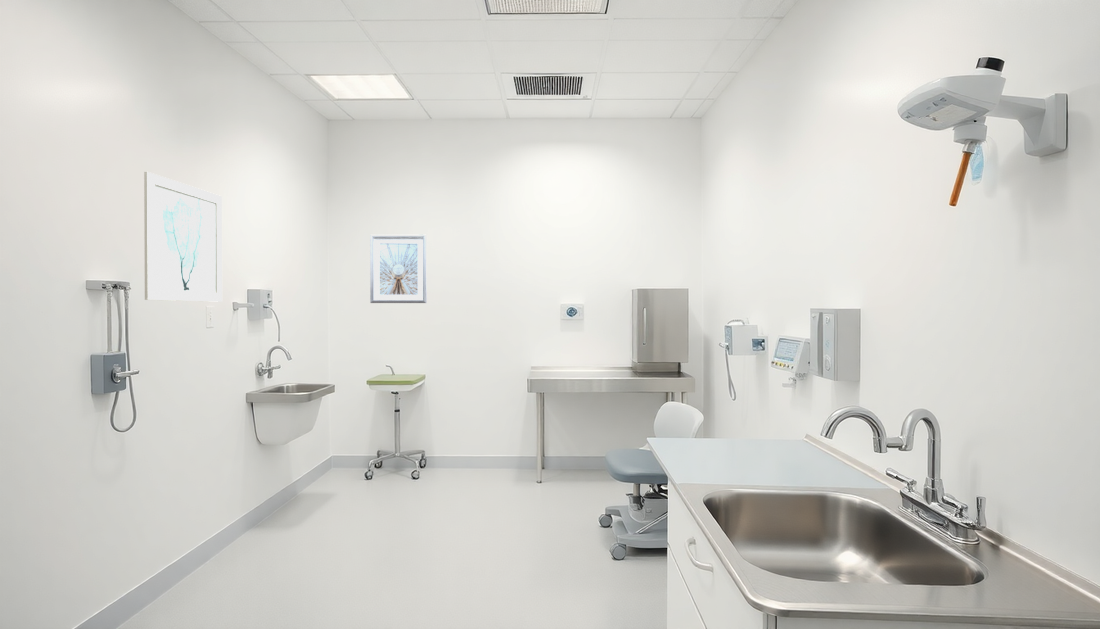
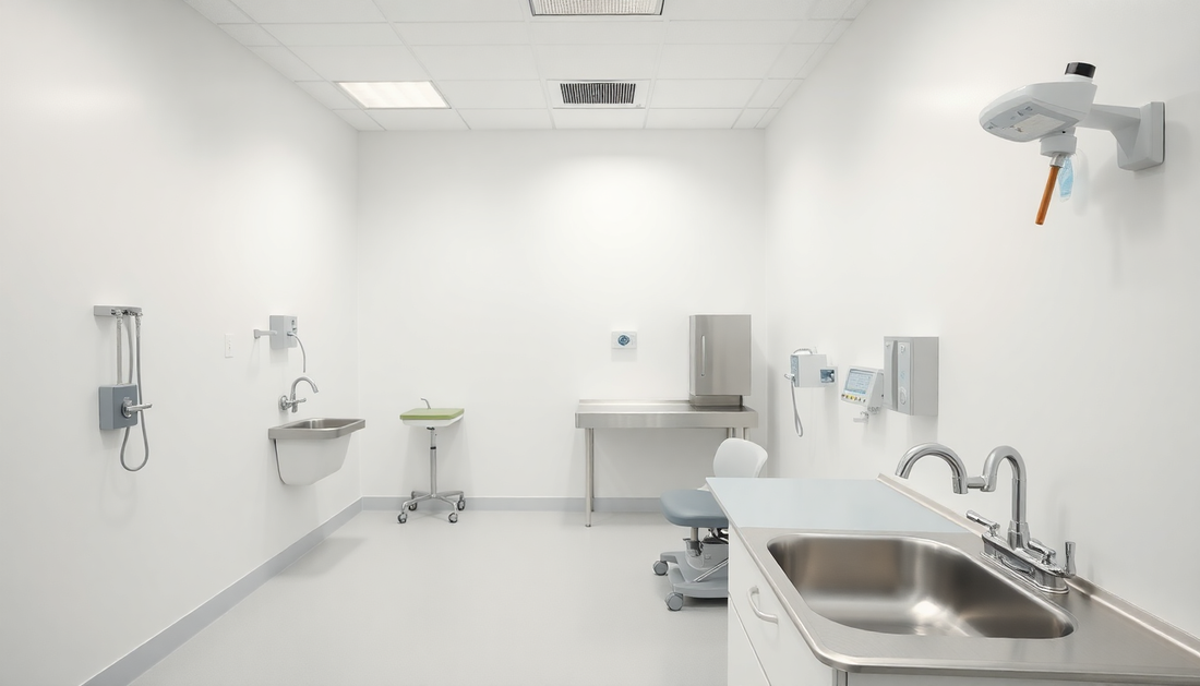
- wall art (186, 243)
- picture frame (398, 269)
